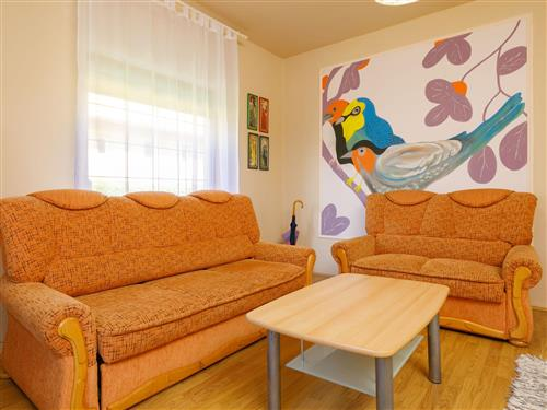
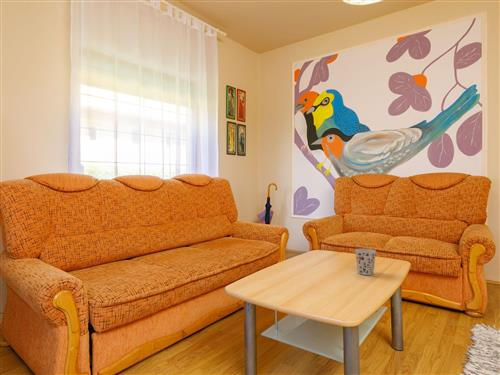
+ cup (365, 261)
